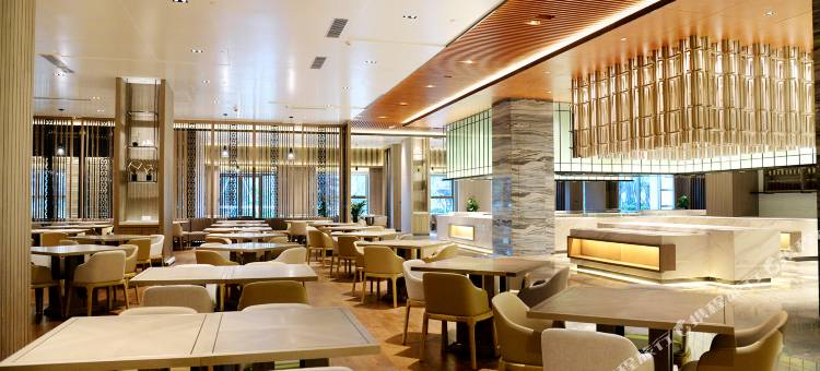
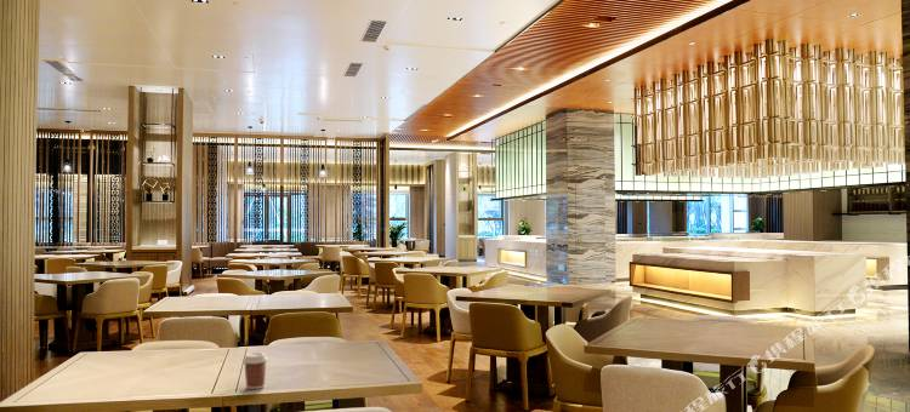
+ coffee cup (255, 370)
